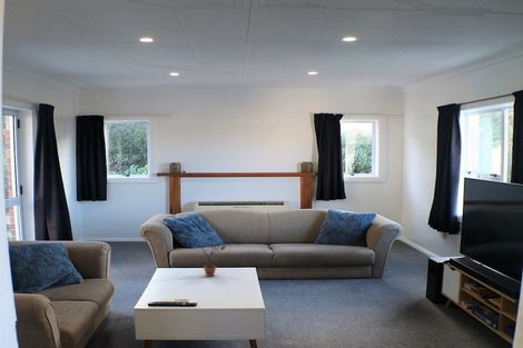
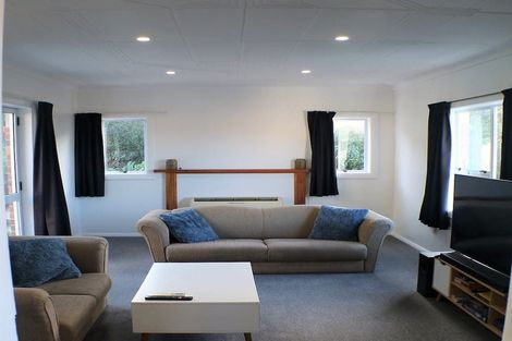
- potted plant (206, 253)
